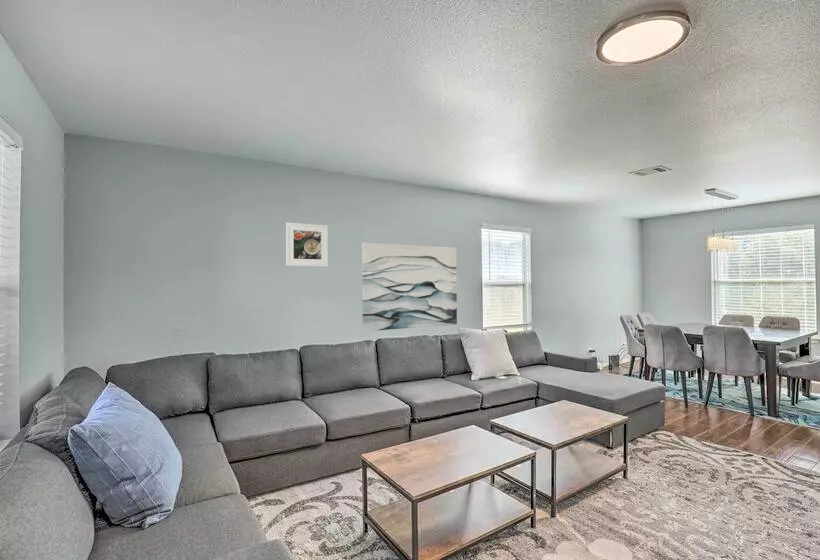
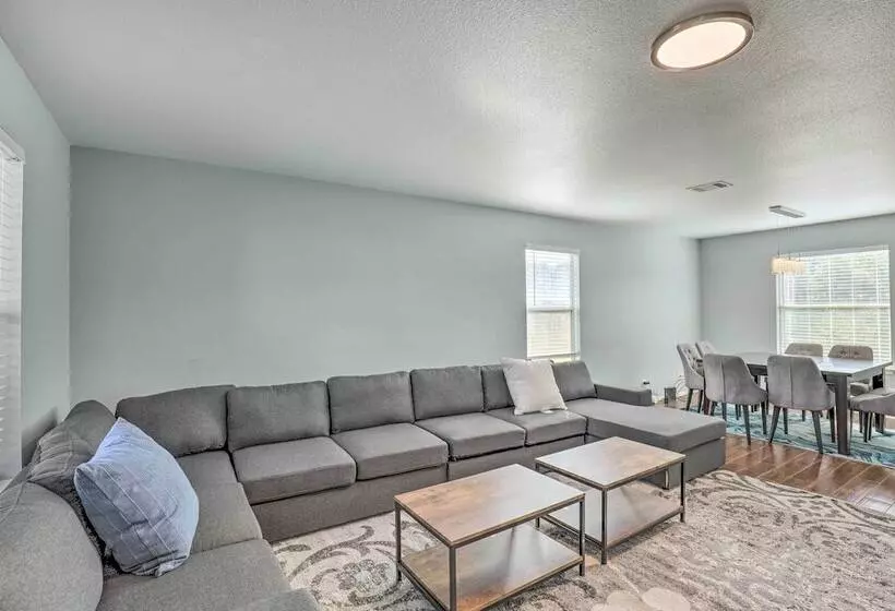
- wall art (412, 286)
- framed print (307, 245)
